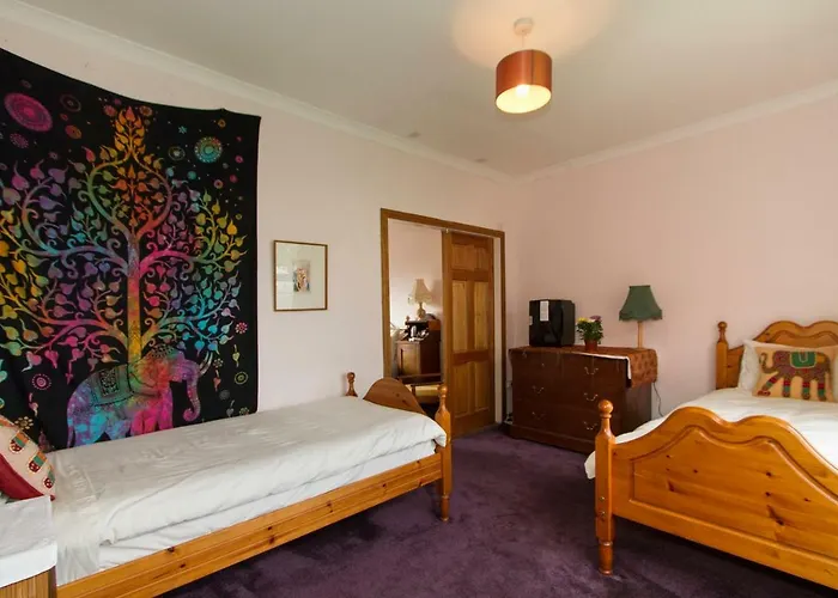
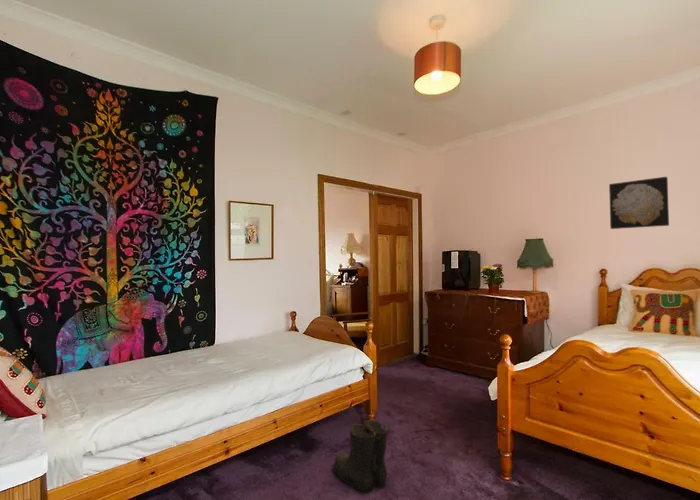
+ boots (361, 448)
+ wall art (637, 204)
